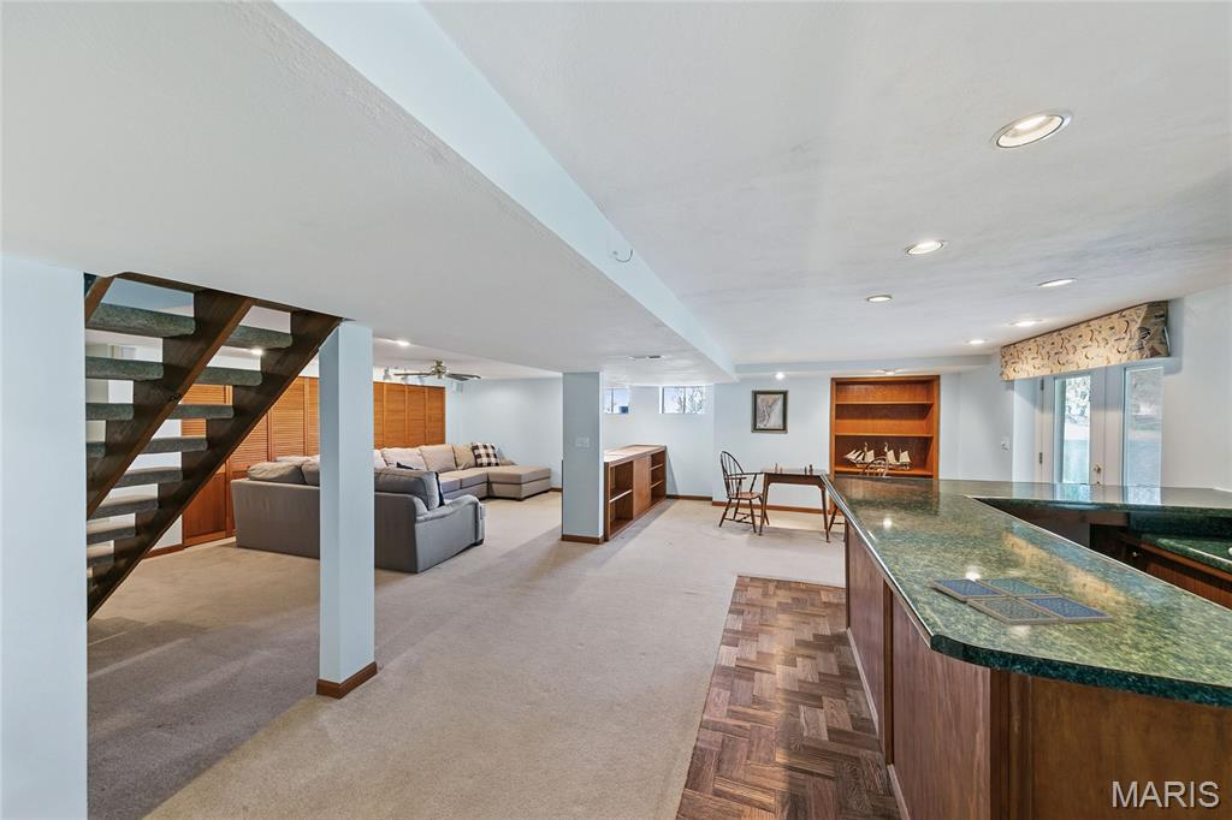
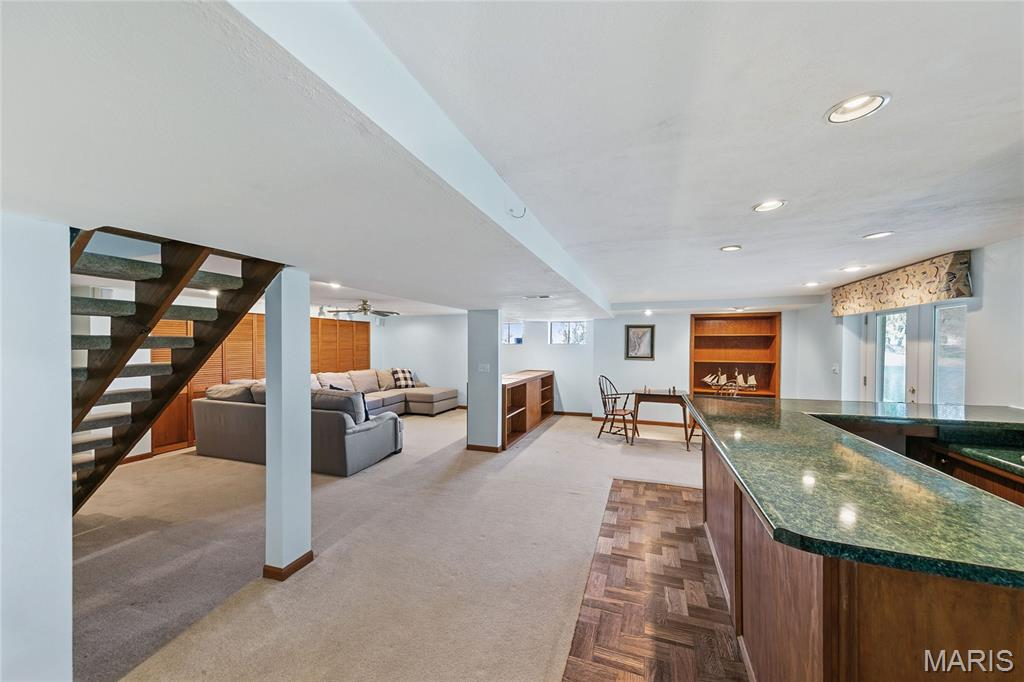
- drink coaster (1012, 599)
